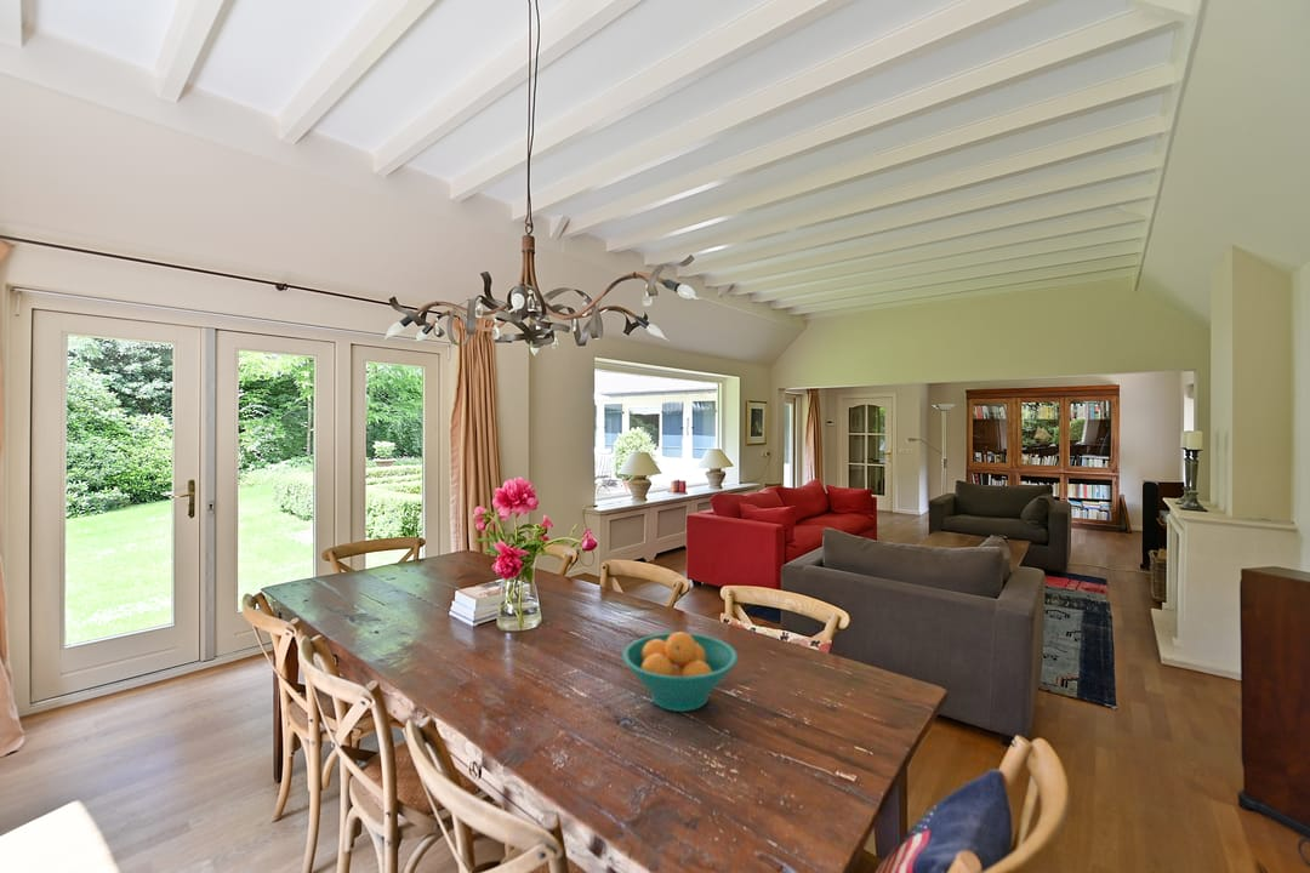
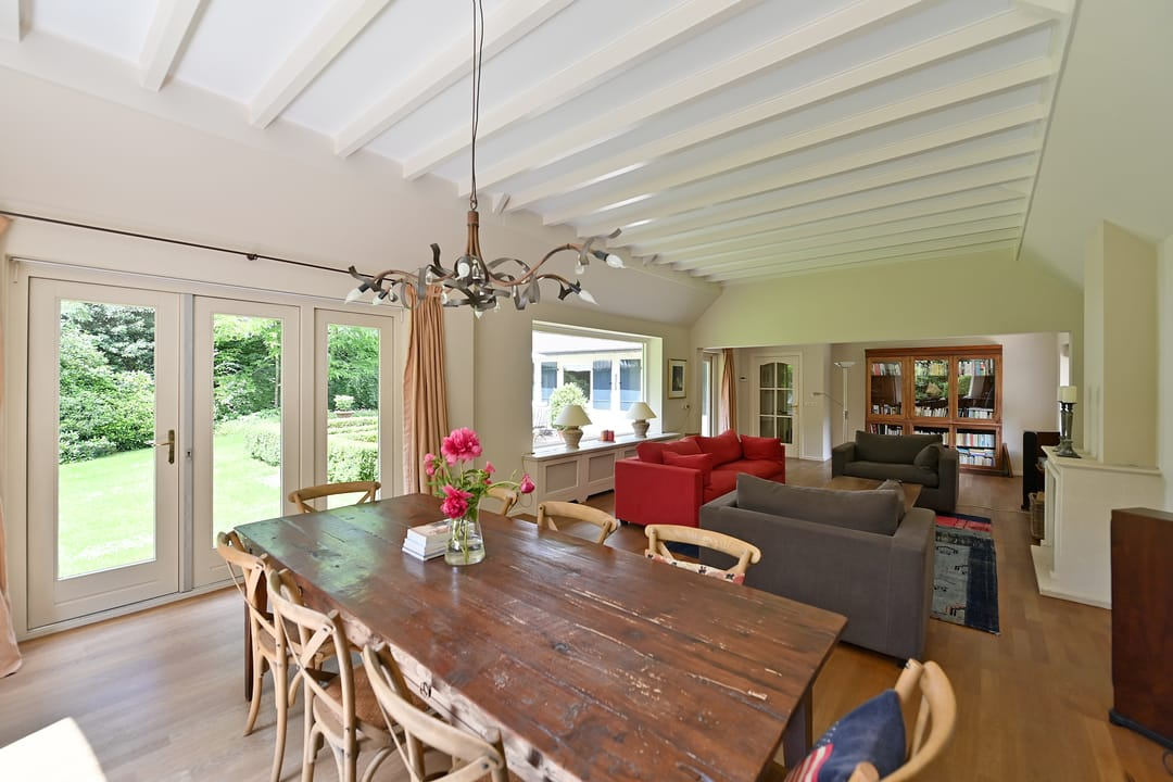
- fruit bowl (679, 666)
